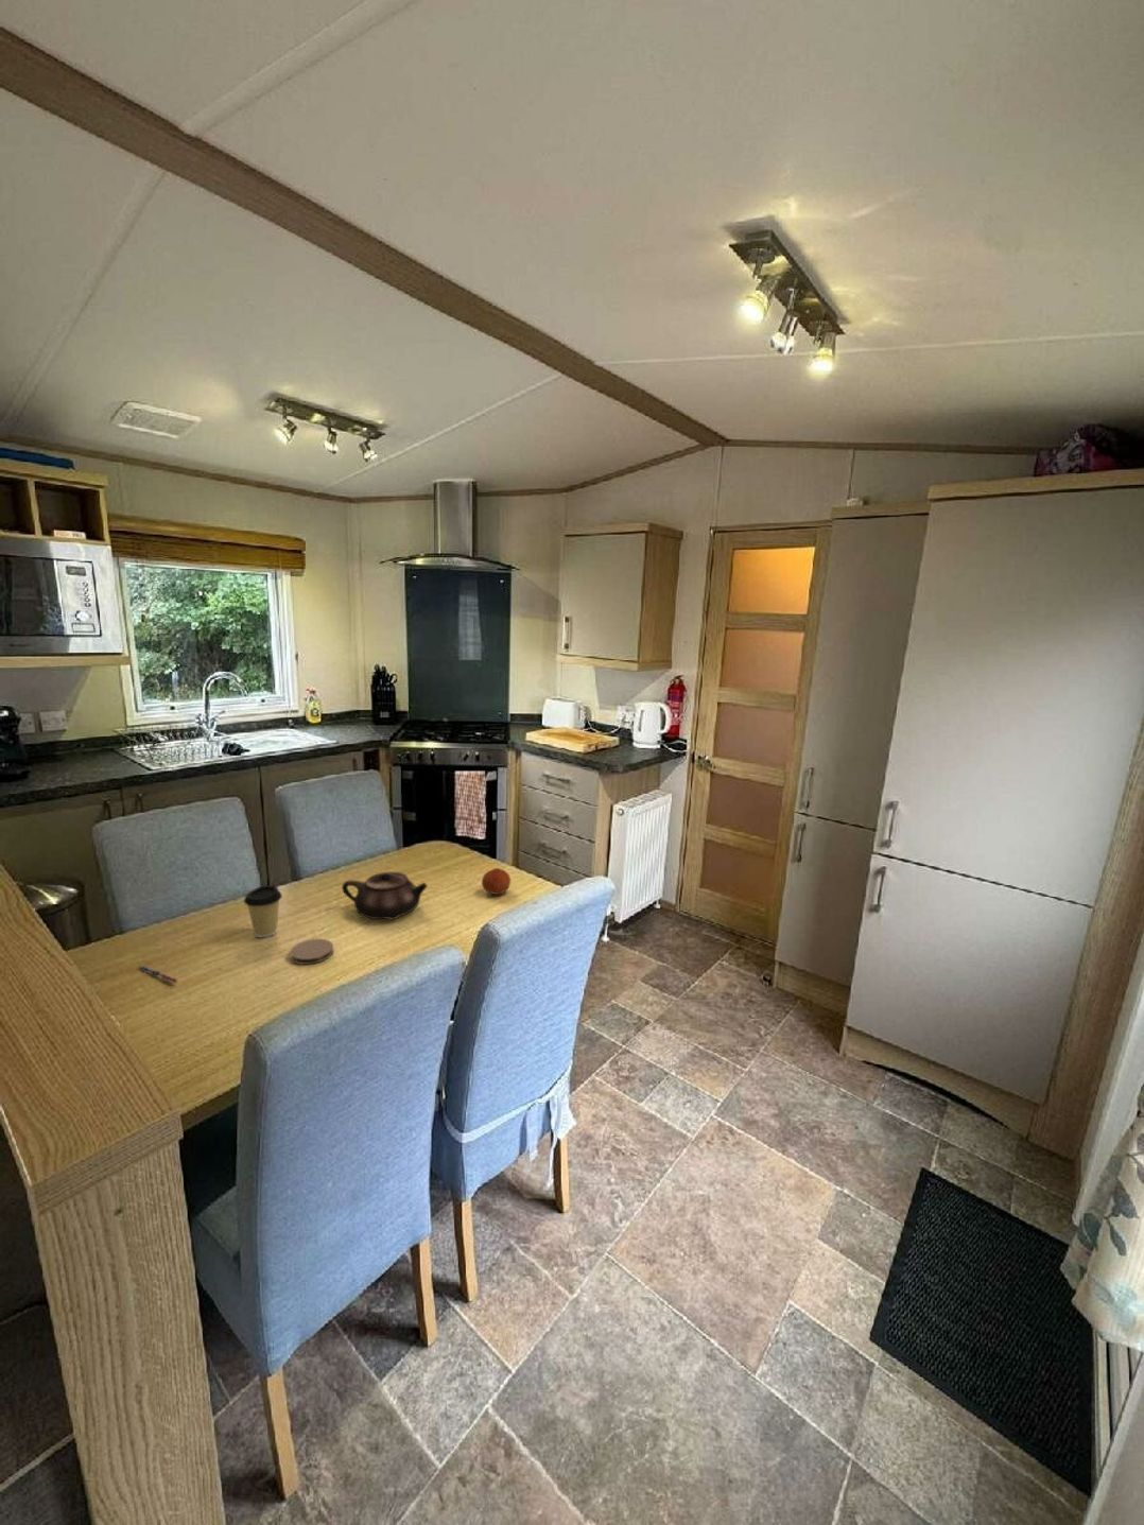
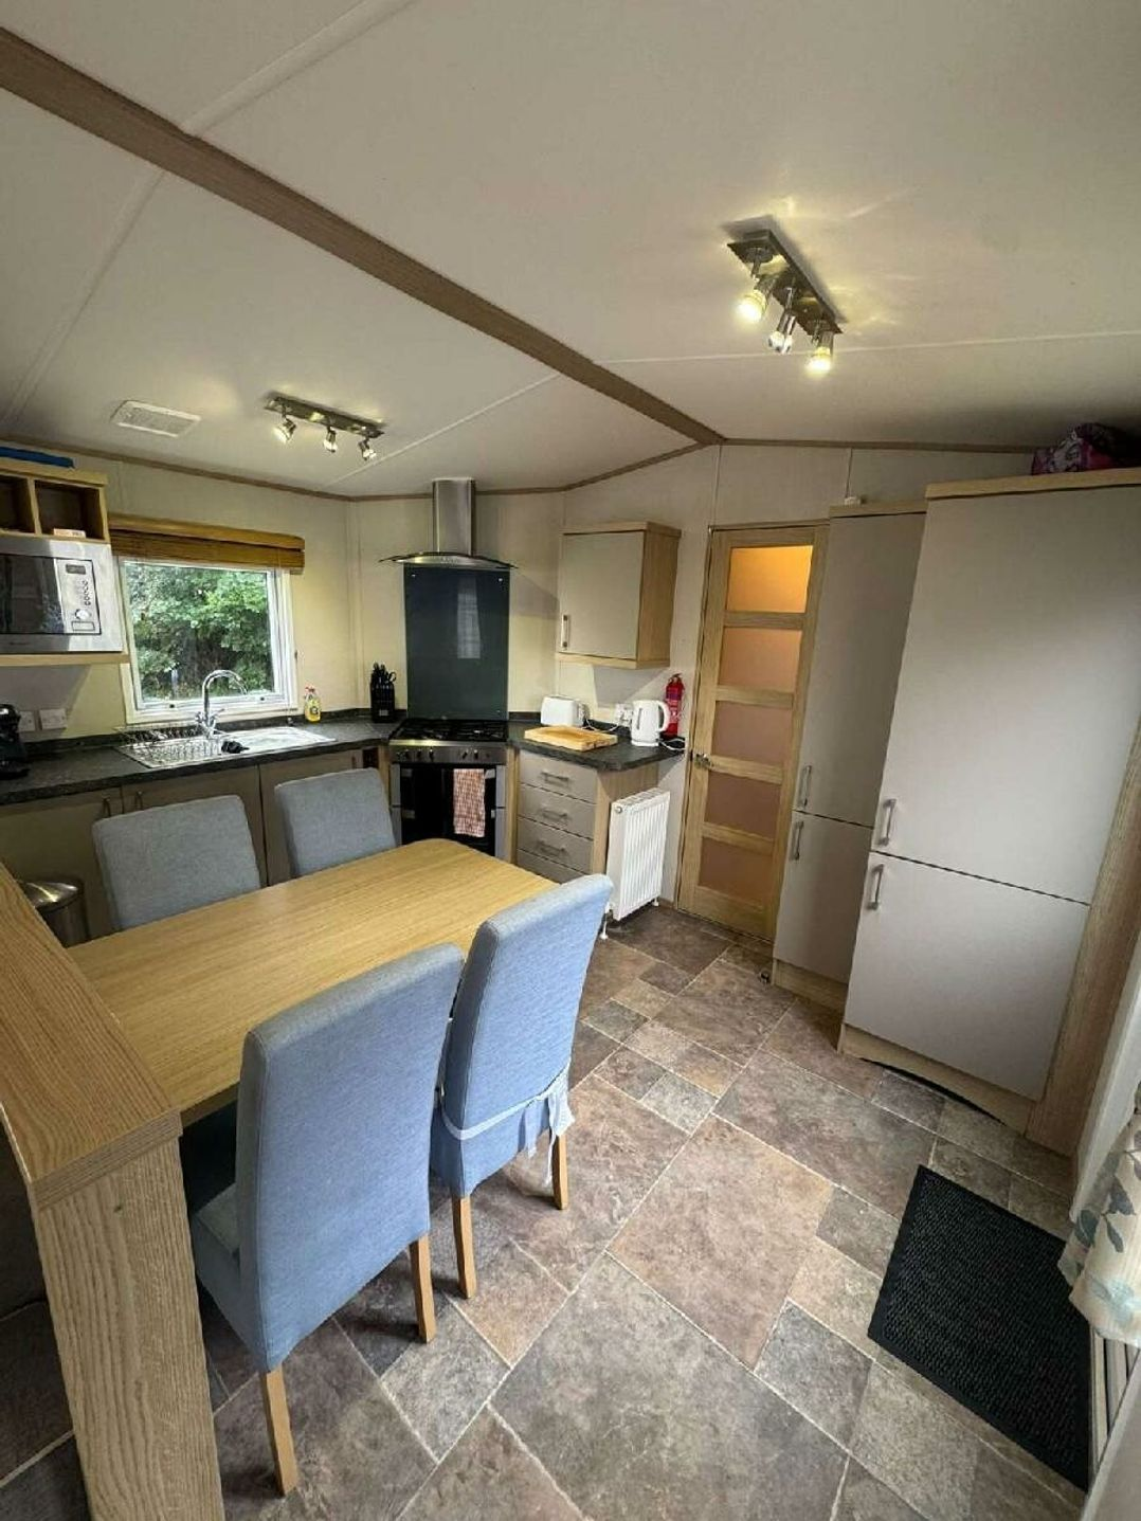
- teapot (386, 890)
- pen (157, 972)
- coaster (312, 951)
- coffee cup (263, 912)
- fruit (495, 880)
